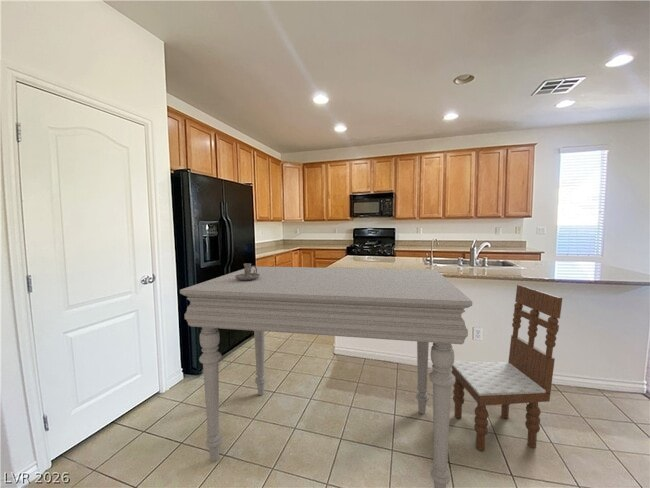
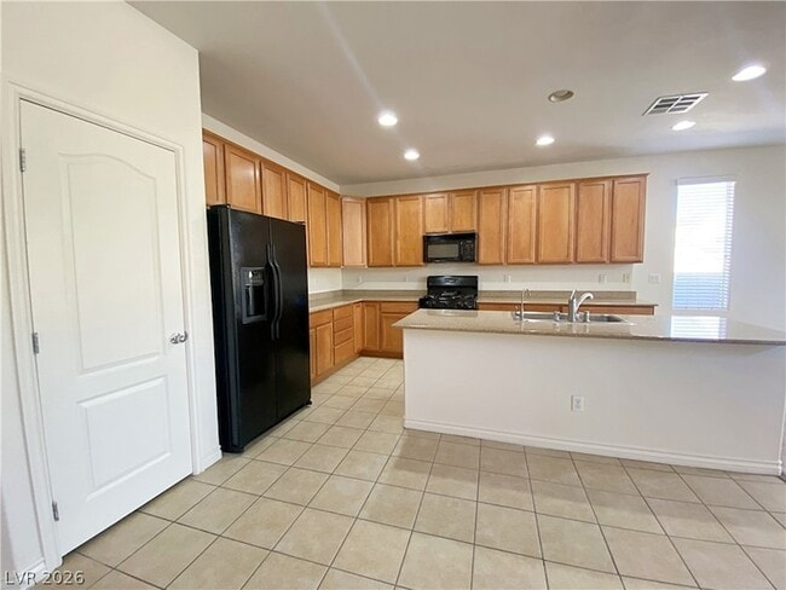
- dining chair (499, 362)
- dining table (328, 335)
- candle holder (249, 270)
